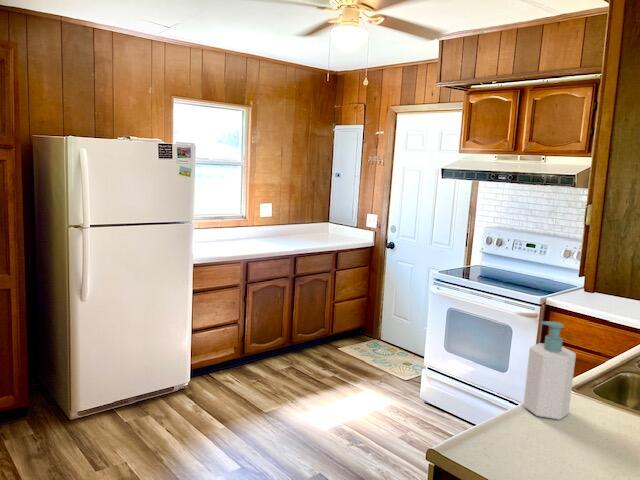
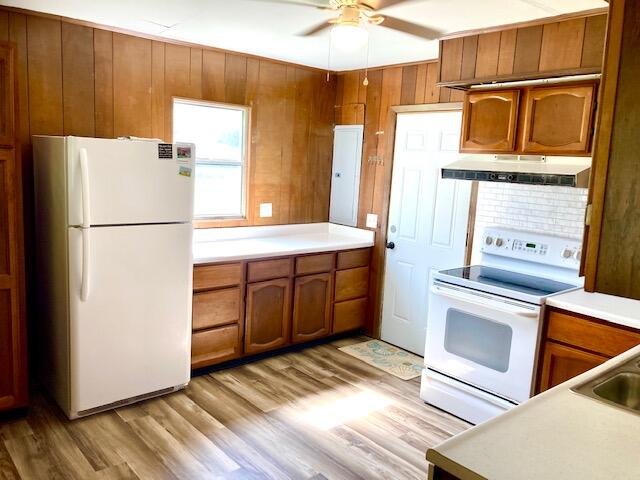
- soap bottle (550, 367)
